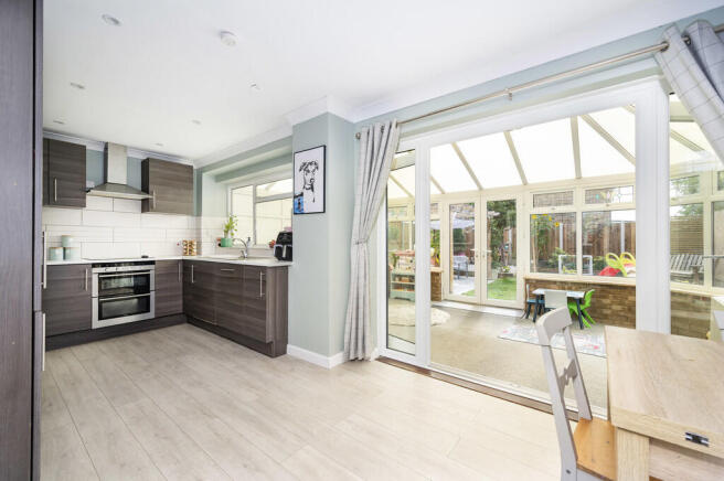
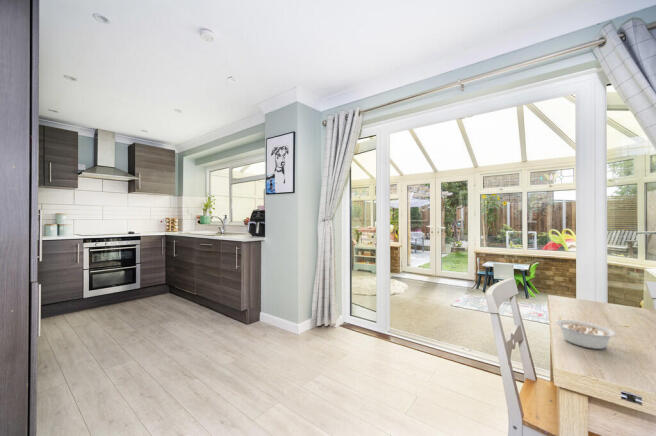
+ legume (586, 333)
